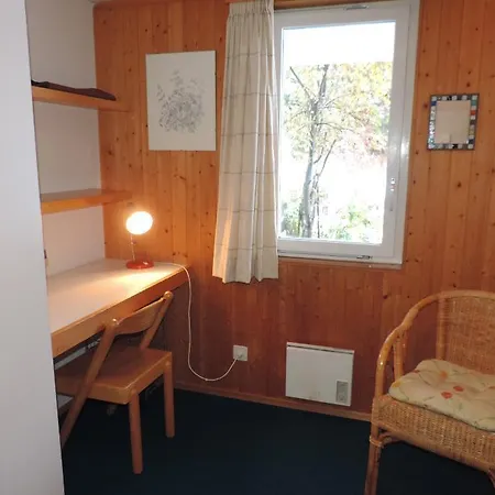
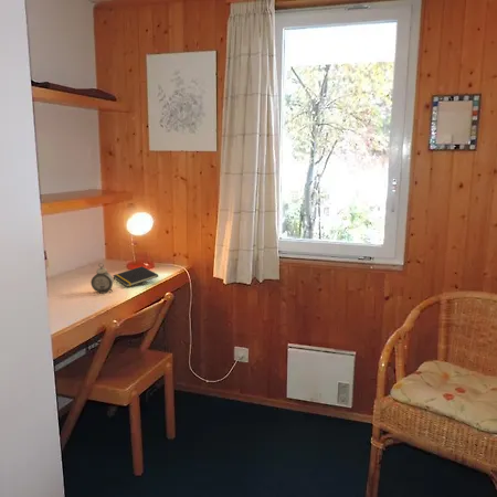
+ notepad (135, 276)
+ alarm clock (102, 277)
